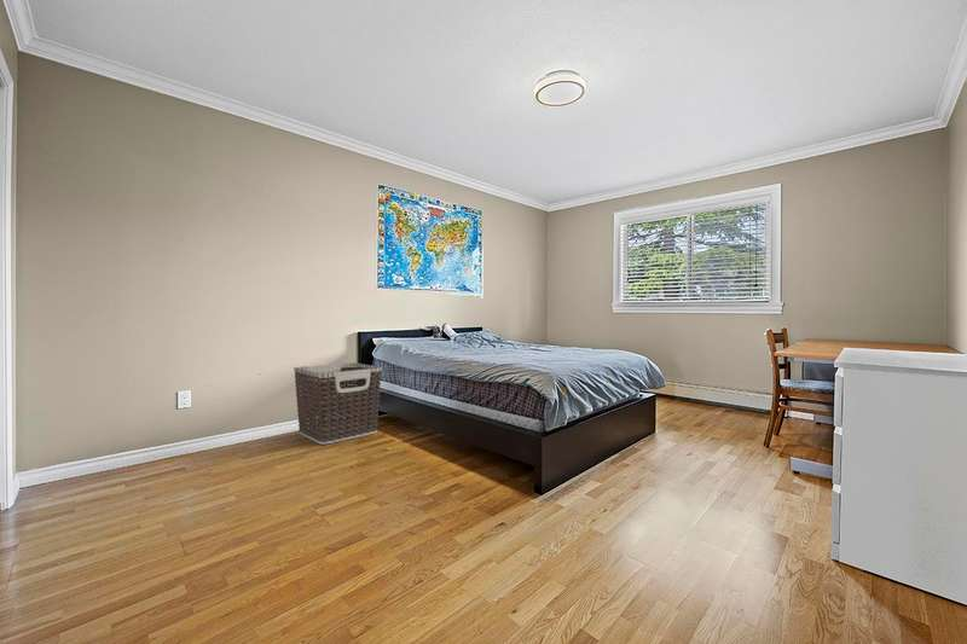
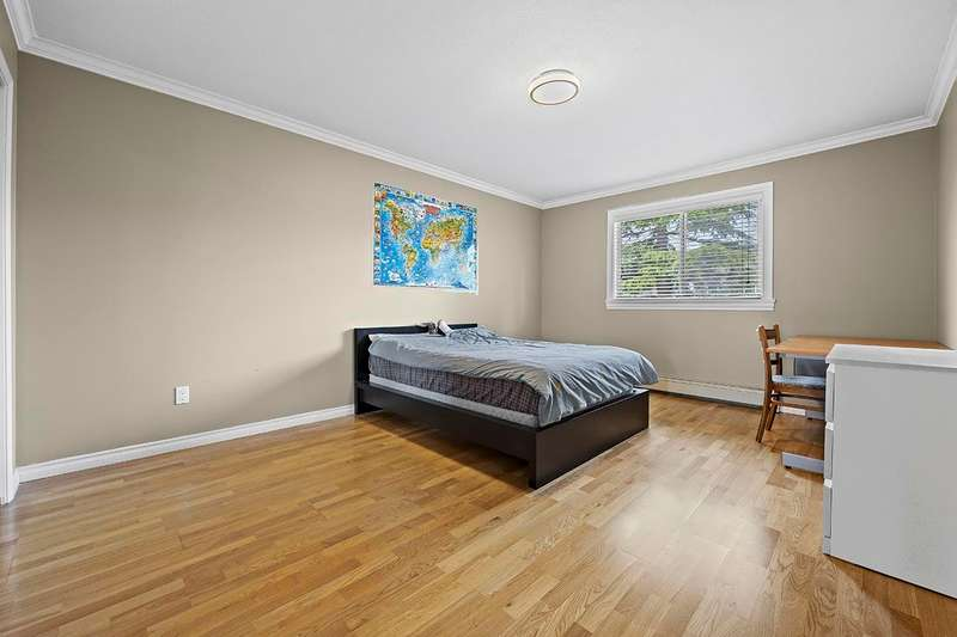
- clothes hamper (337, 400)
